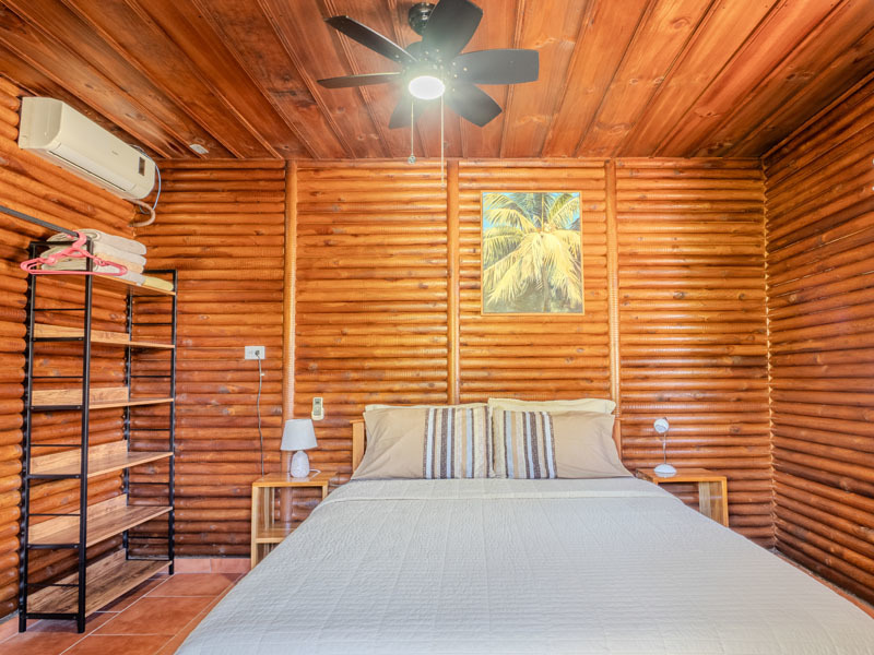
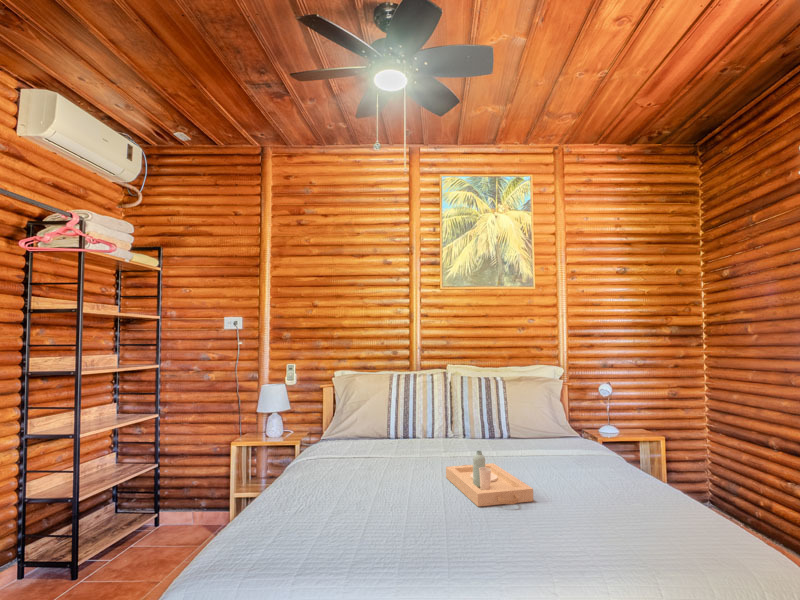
+ serving tray (486, 467)
